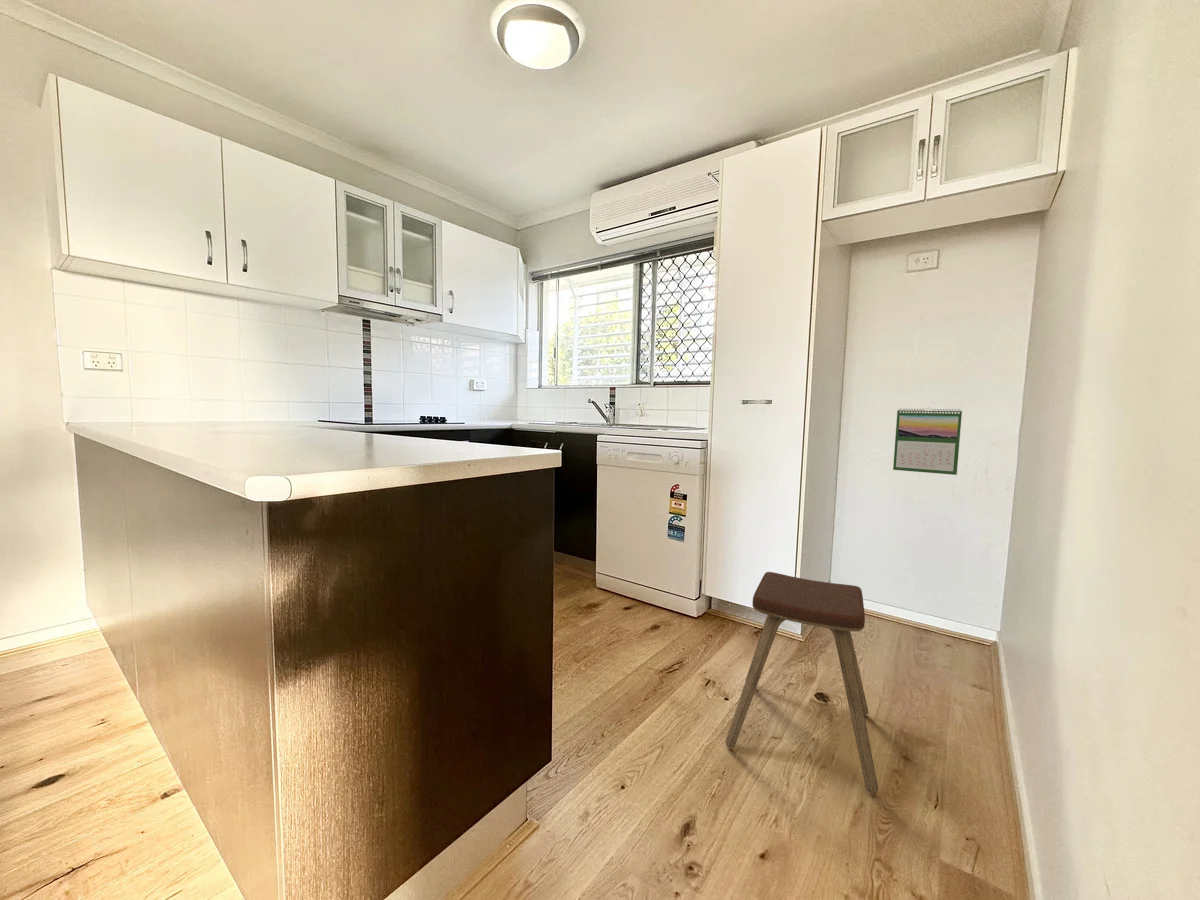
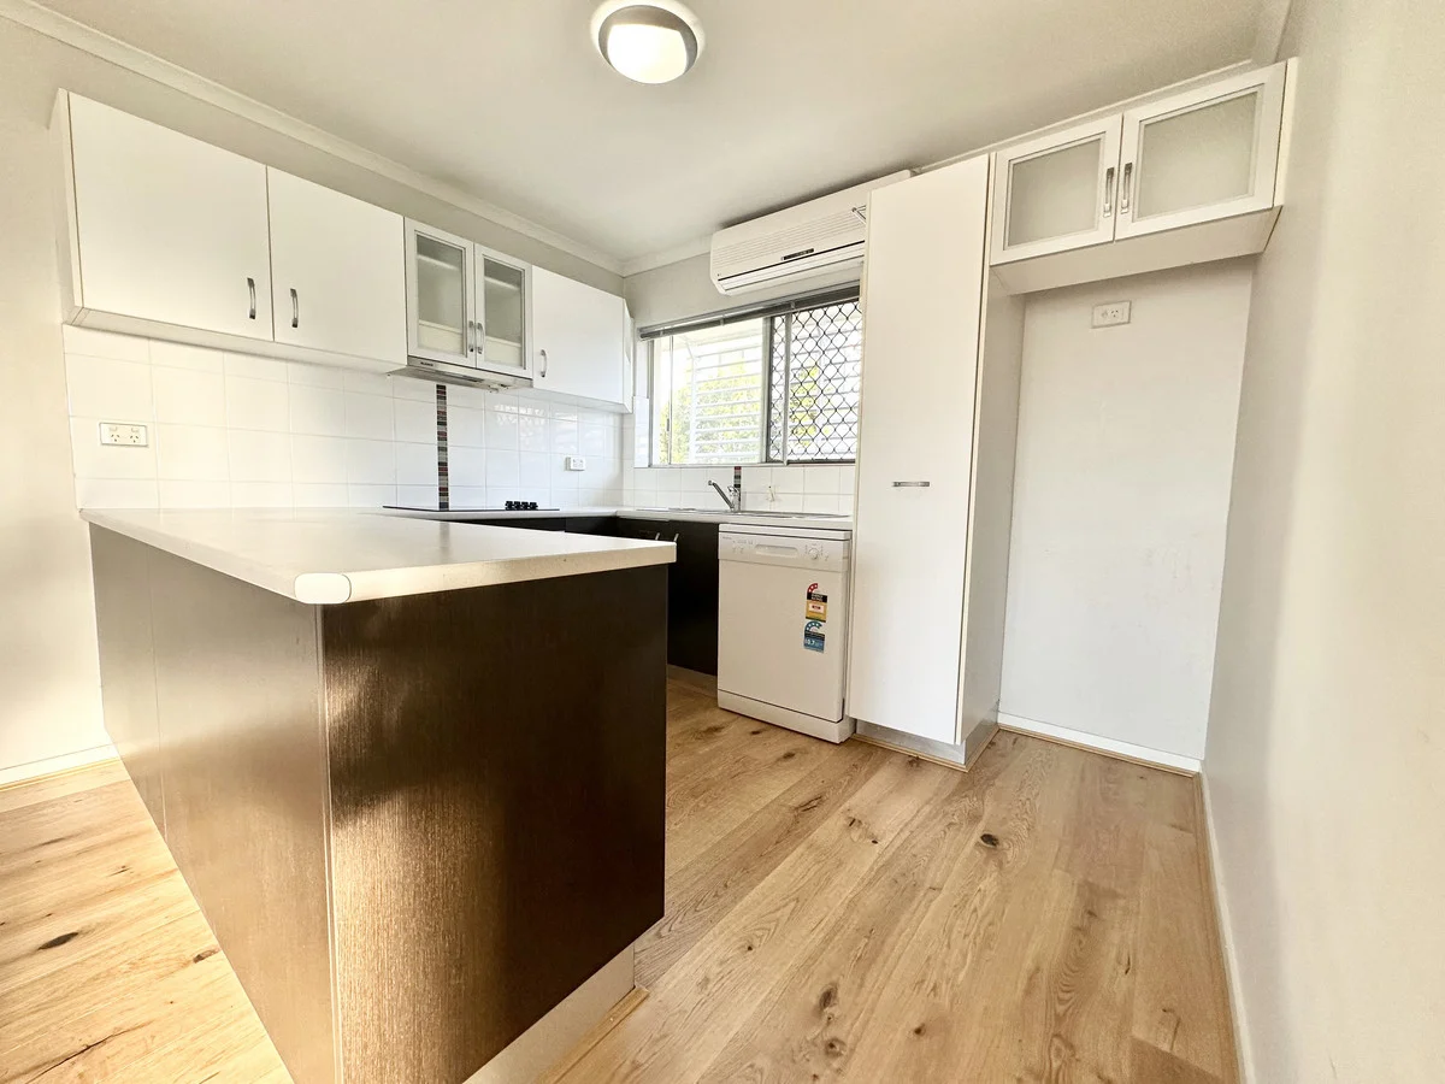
- music stool (838, 655)
- calendar (926, 440)
